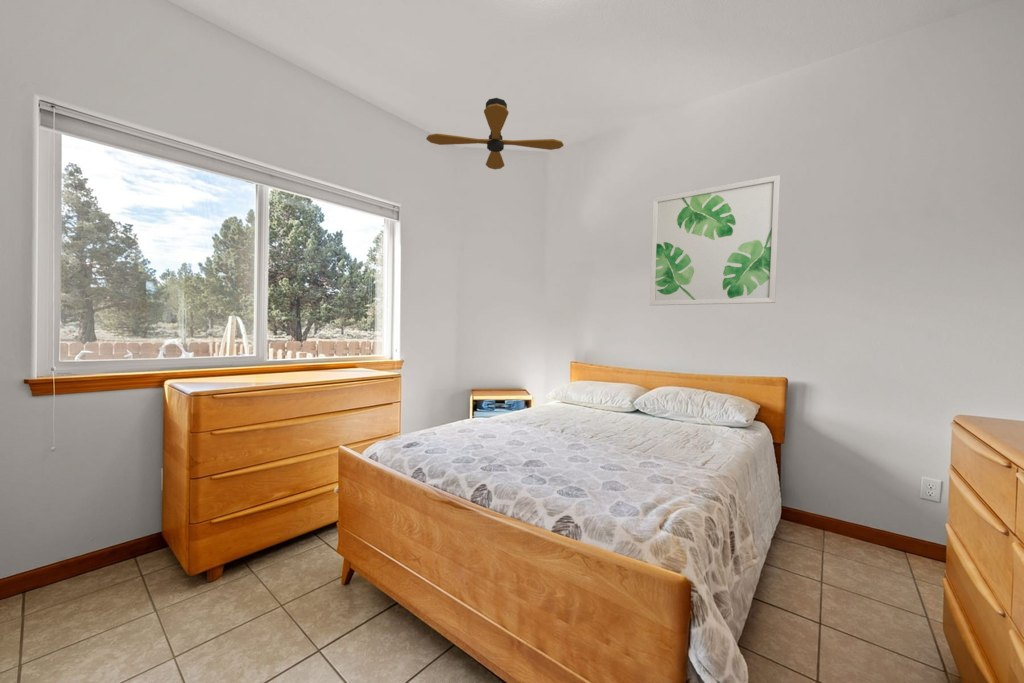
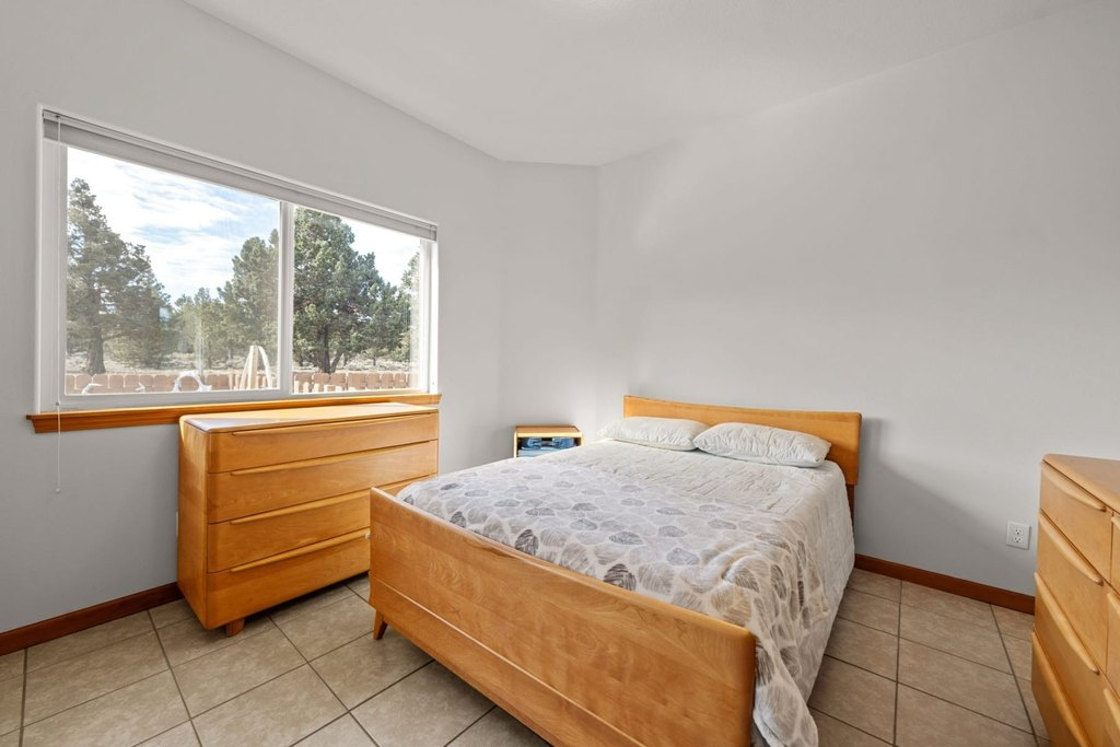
- wall art (709, 246)
- ceiling fan (495, 126)
